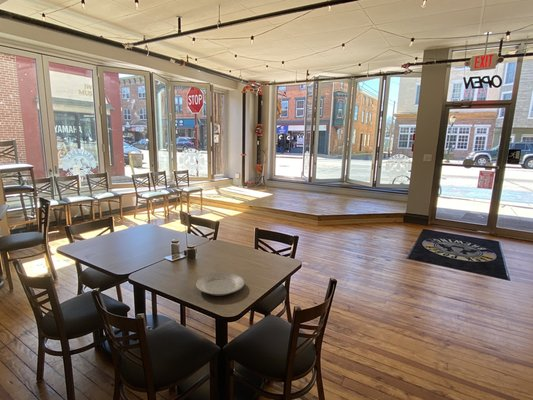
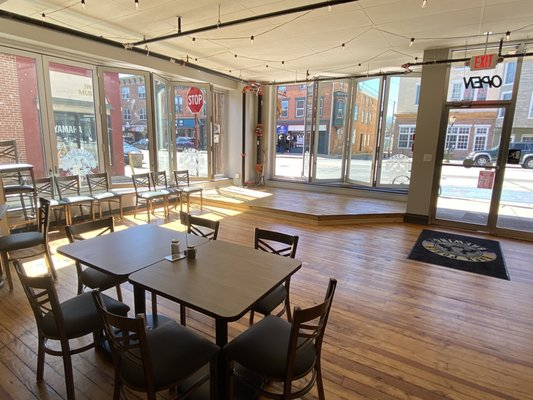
- plate (220, 285)
